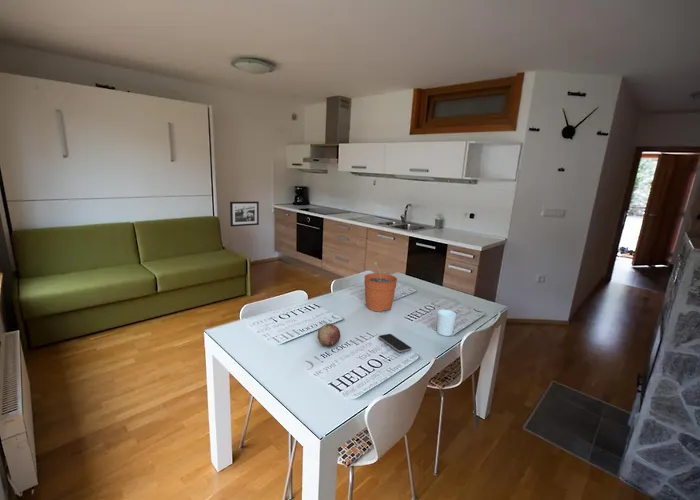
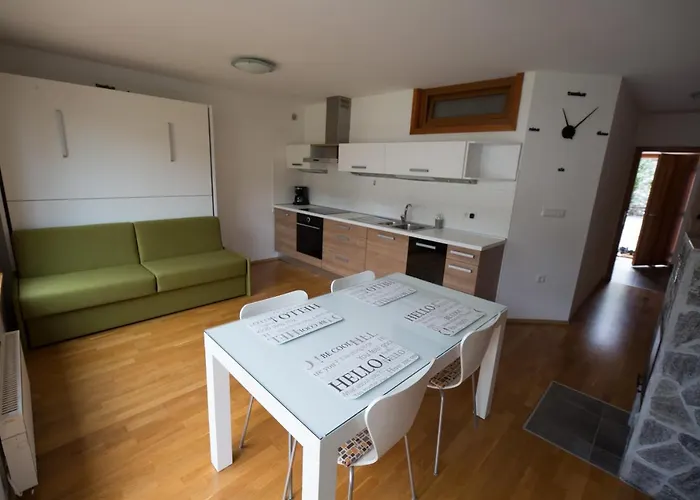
- plant pot (380, 284)
- fruit (328, 334)
- cup (445, 322)
- picture frame (244, 213)
- smartphone (394, 342)
